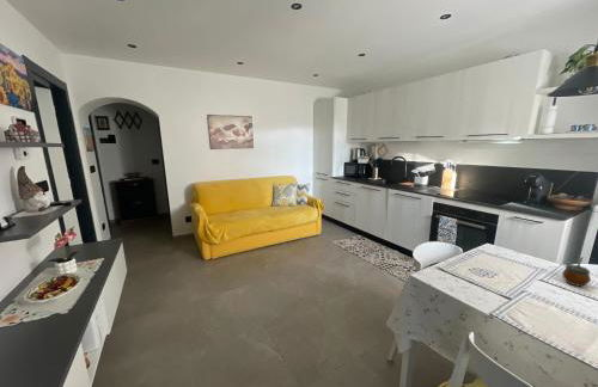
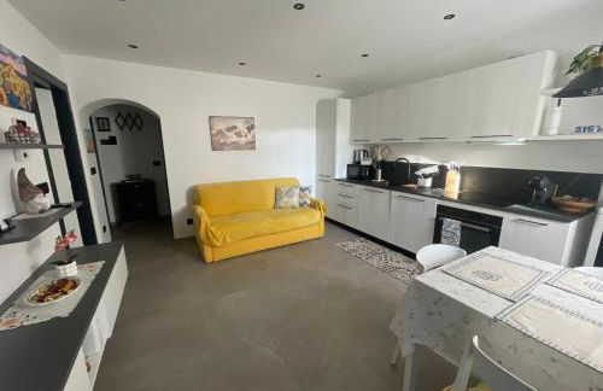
- gourd (576, 271)
